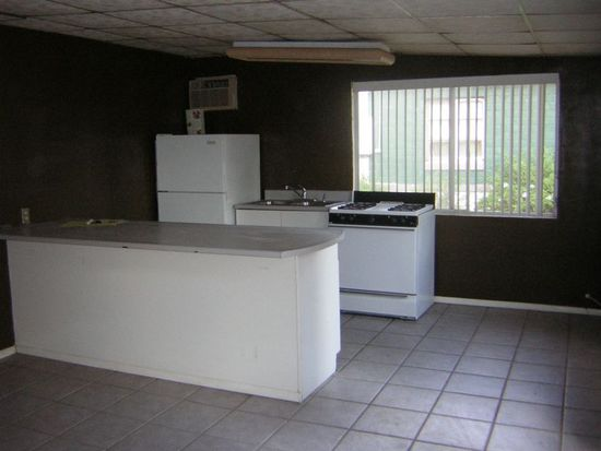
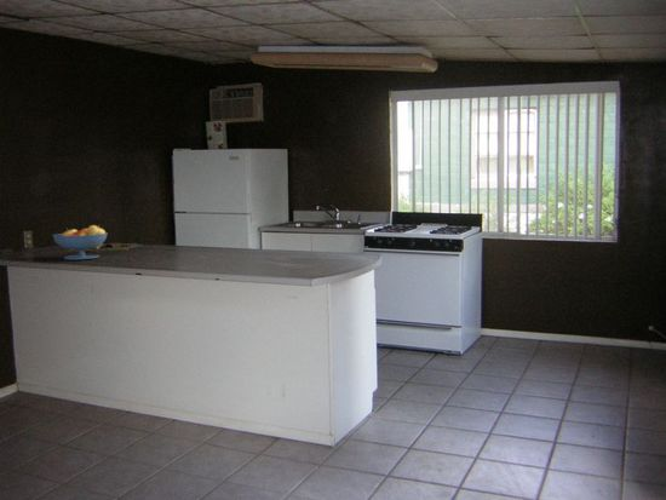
+ fruit bowl (80, 241)
